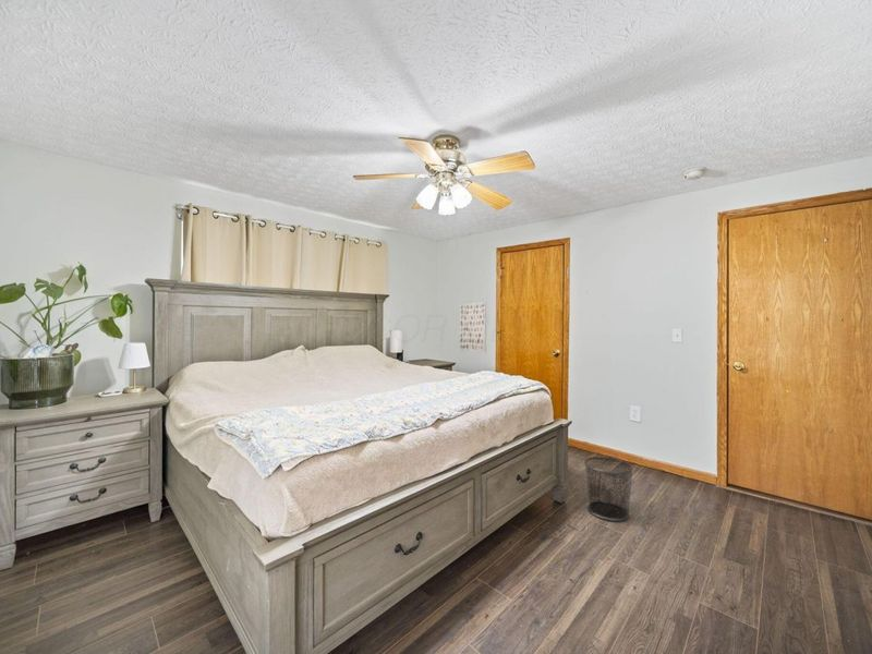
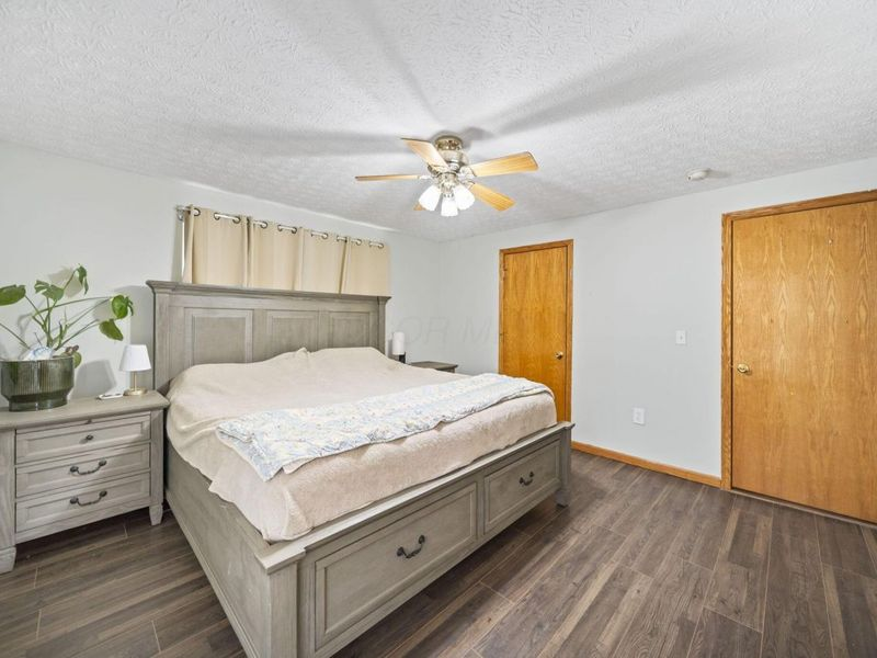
- waste bin (607, 487)
- wall art (472, 327)
